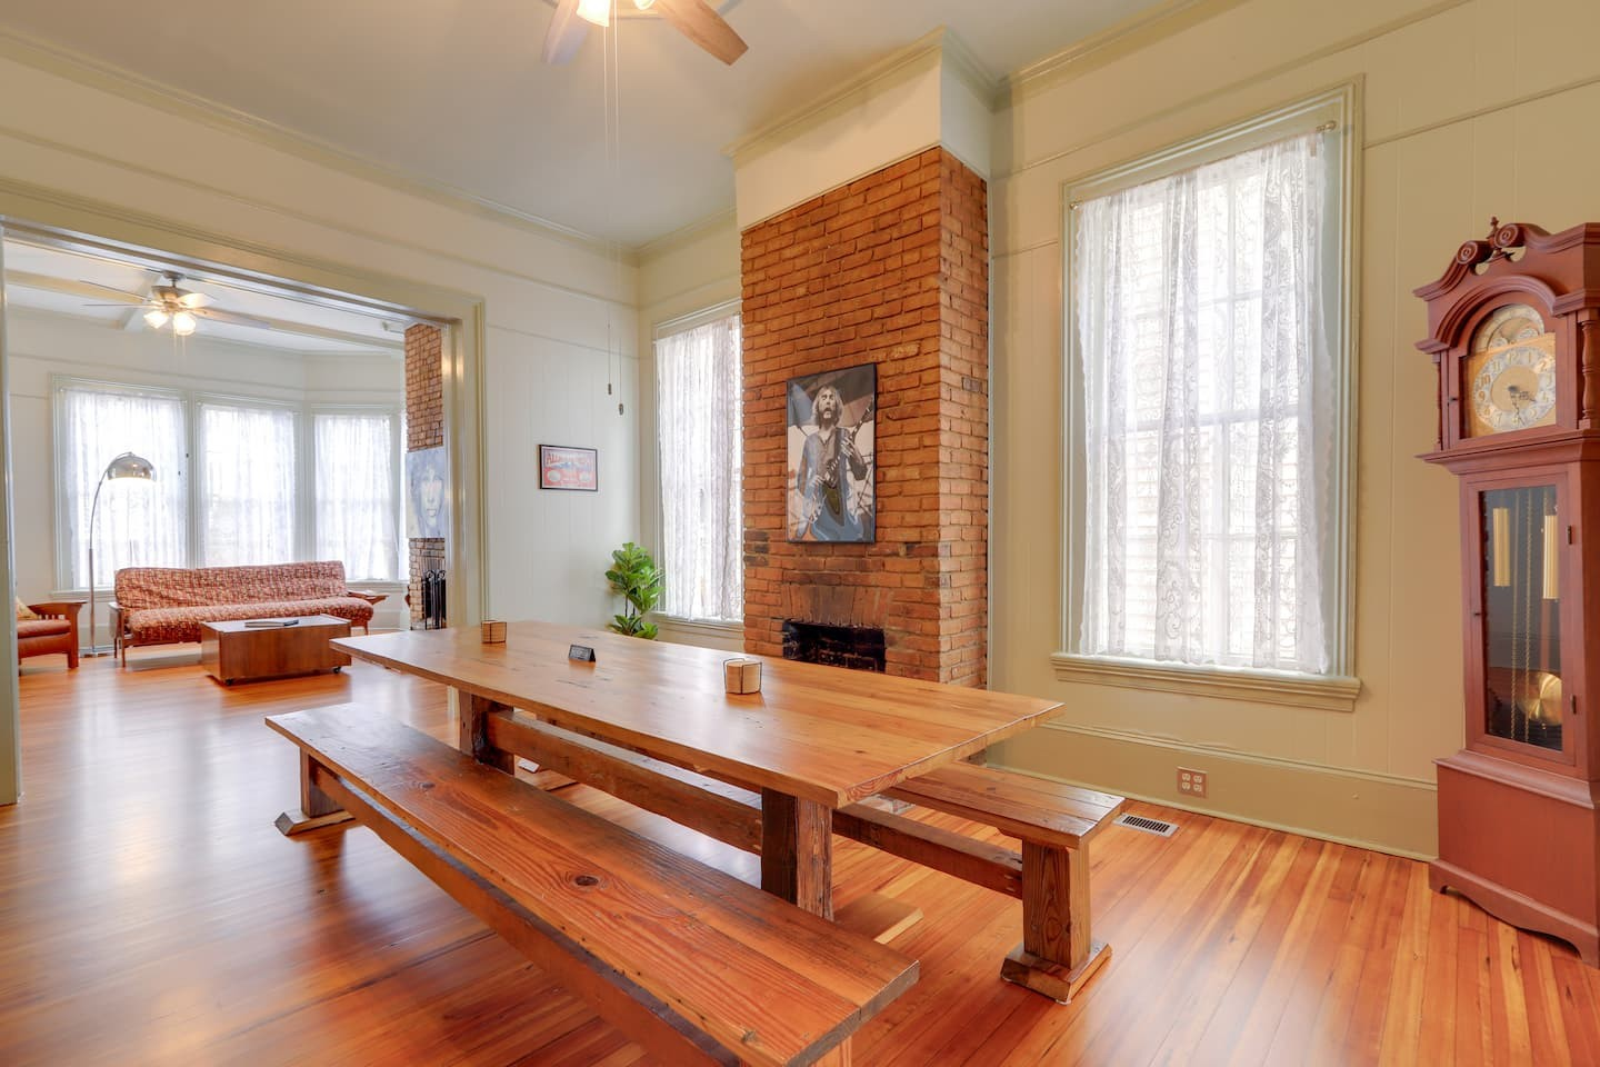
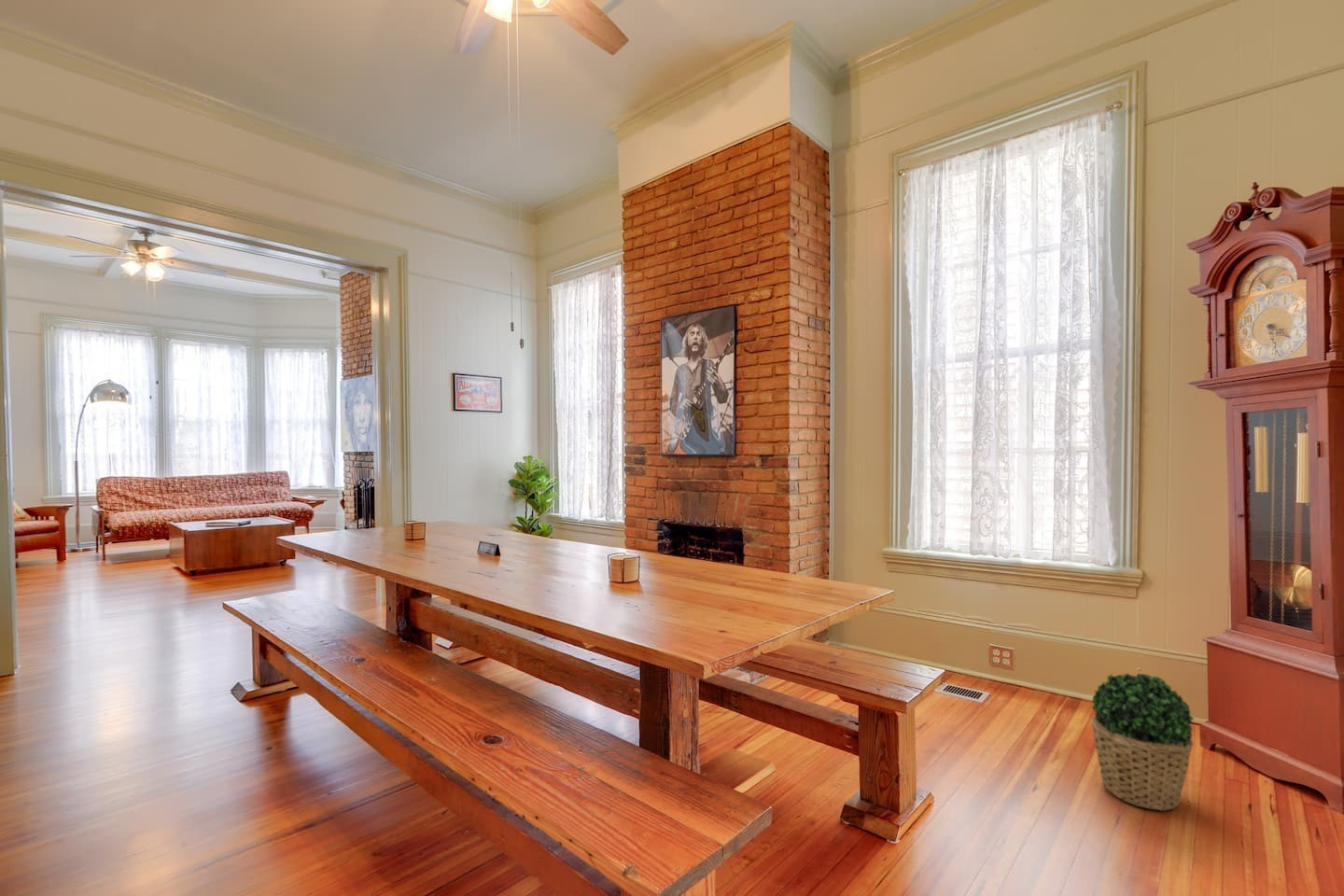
+ potted plant (1140, 735)
